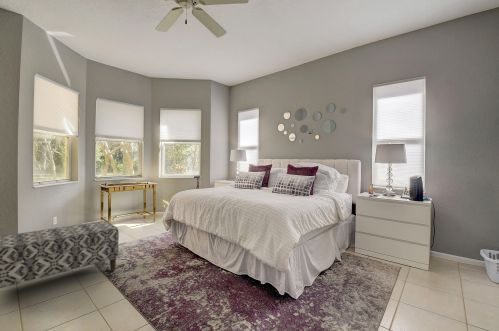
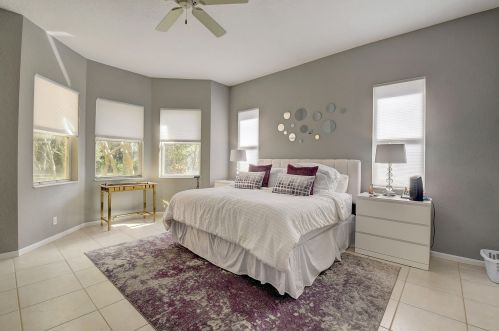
- bench (56, 256)
